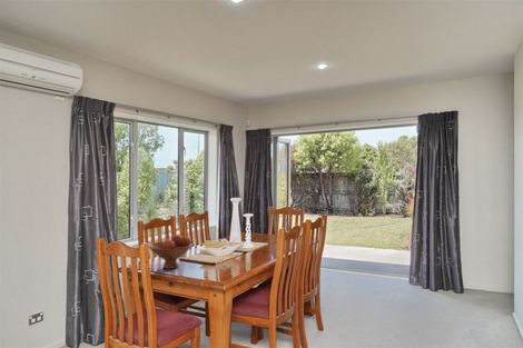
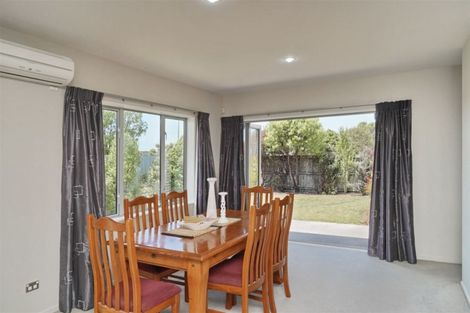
- fruit bowl (170, 251)
